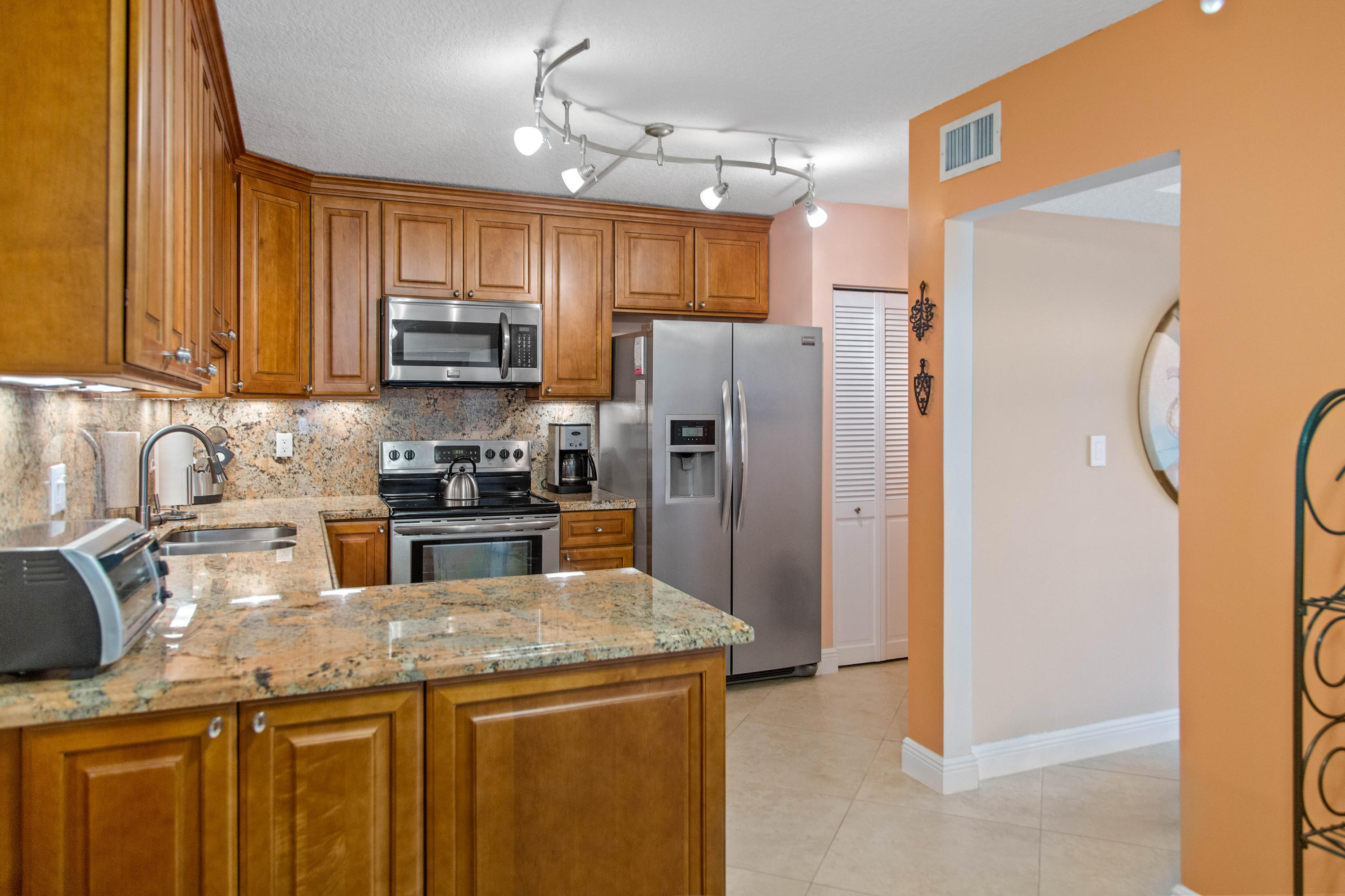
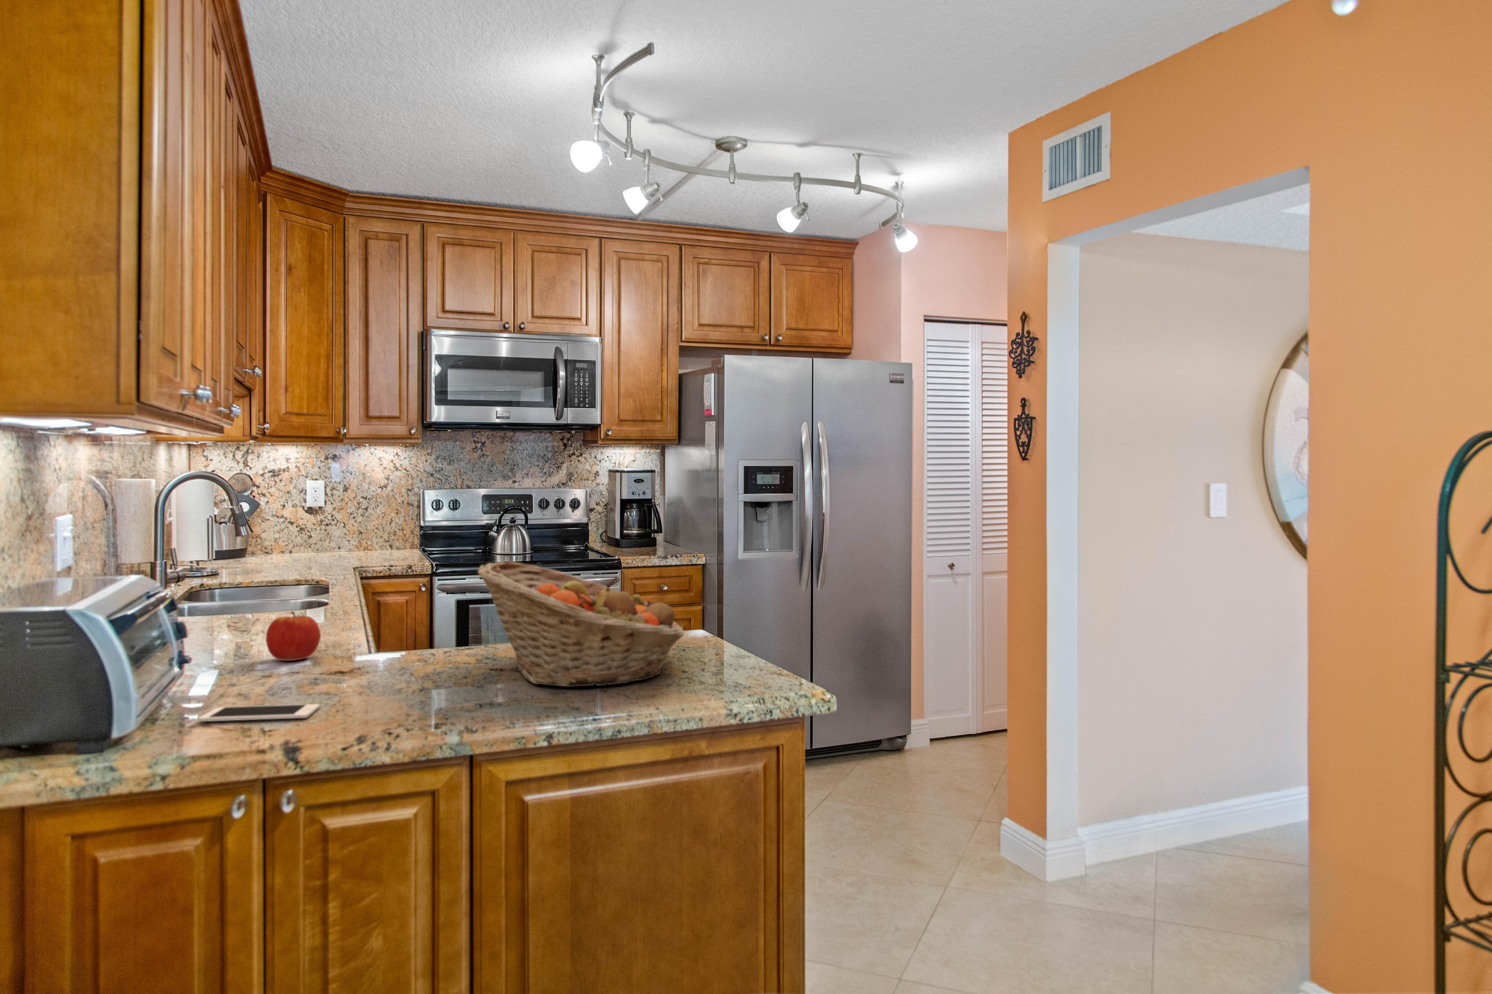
+ fruit basket (582, 617)
+ cell phone (261, 712)
+ apple (293, 635)
